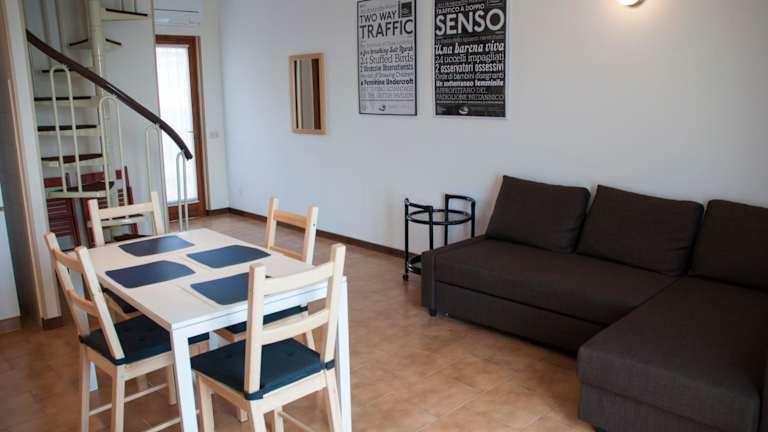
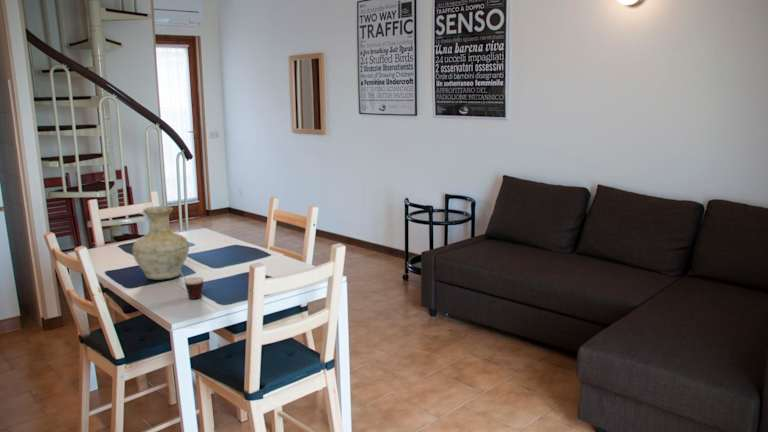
+ cup (186, 282)
+ vase (160, 242)
